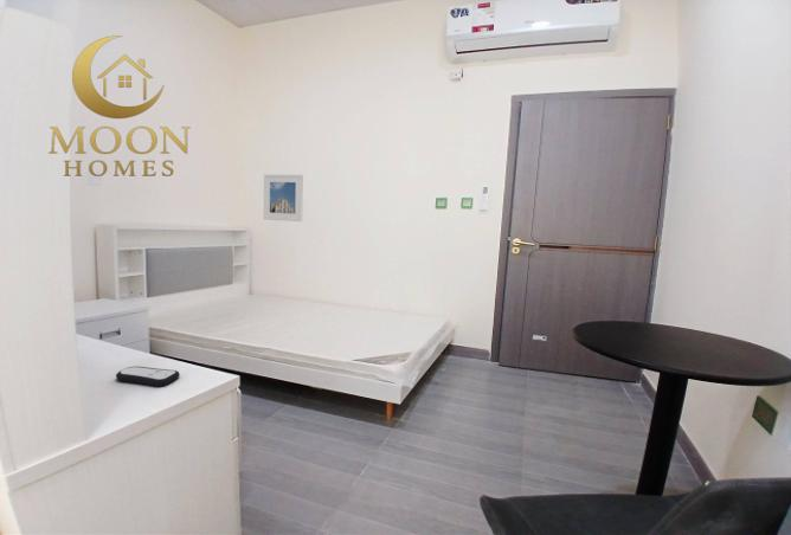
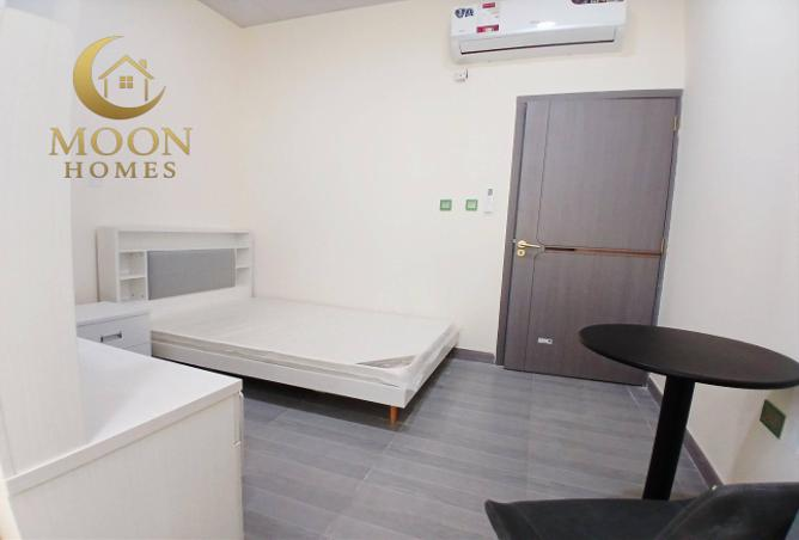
- remote control (147, 375)
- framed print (282, 198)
